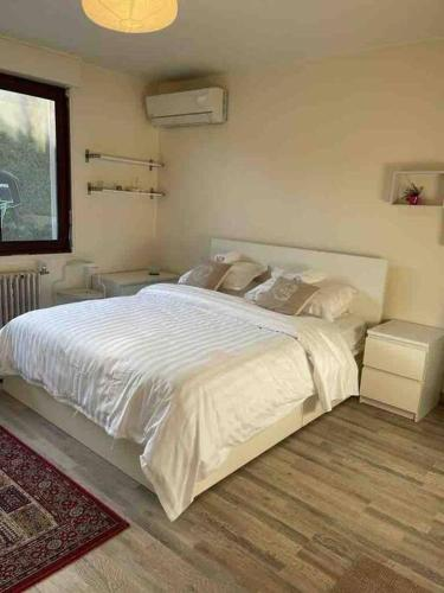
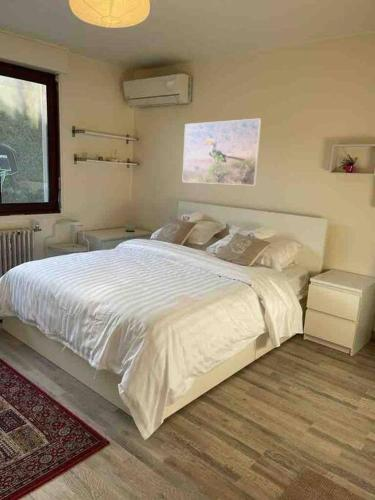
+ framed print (218, 153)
